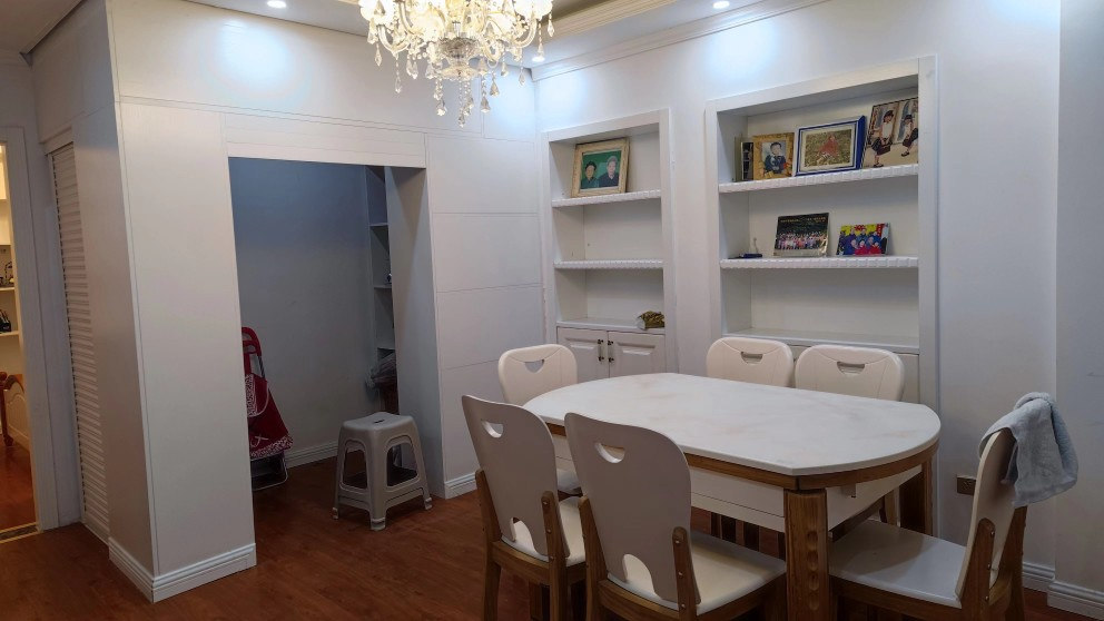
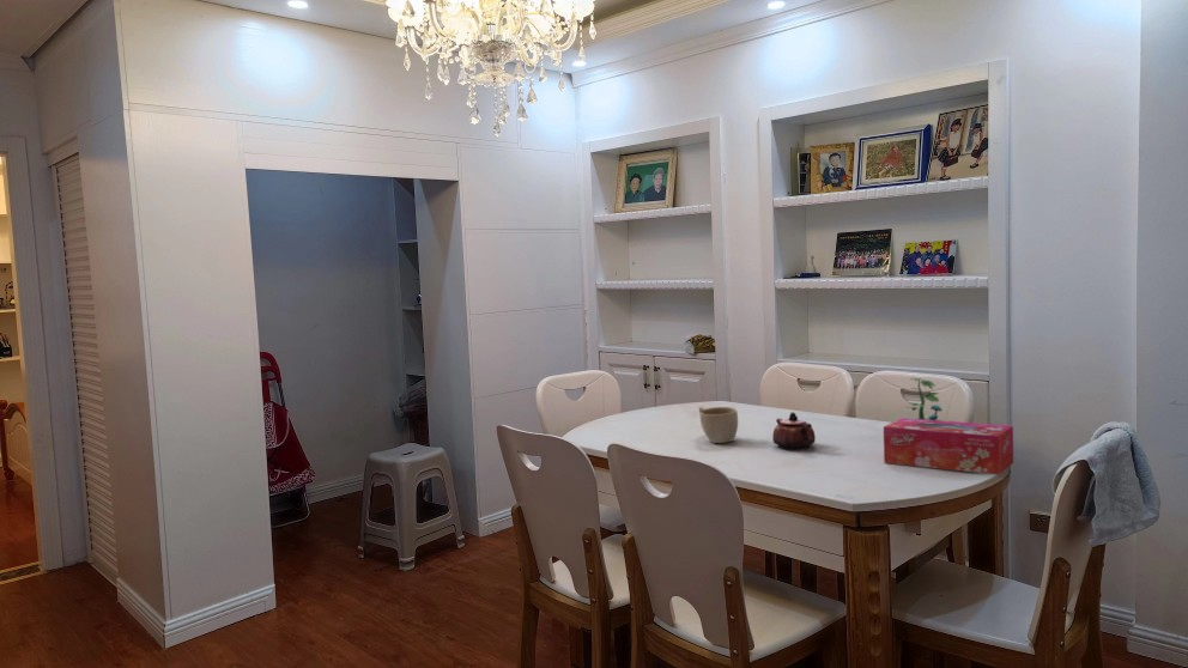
+ terrarium (920, 389)
+ teapot (794, 429)
+ cup (716, 424)
+ tissue box (947, 444)
